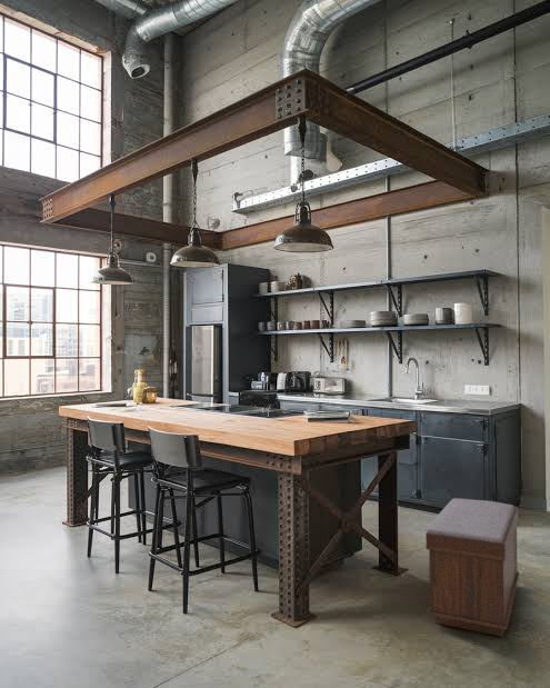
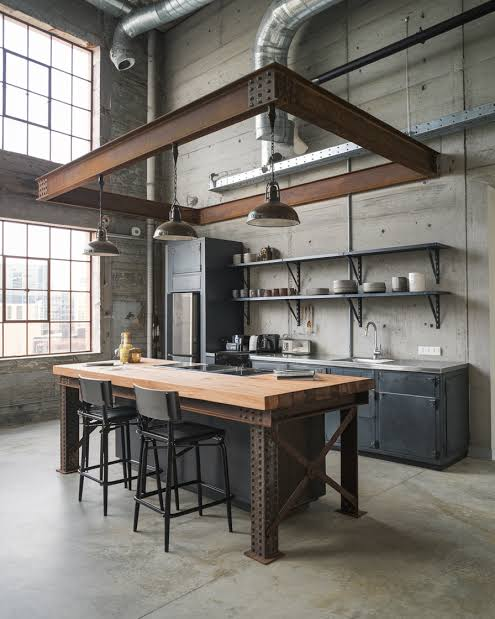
- bench (474, 558)
